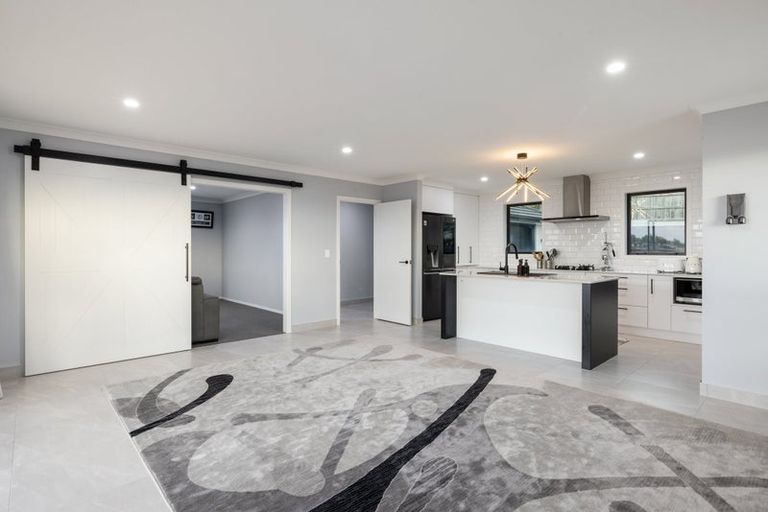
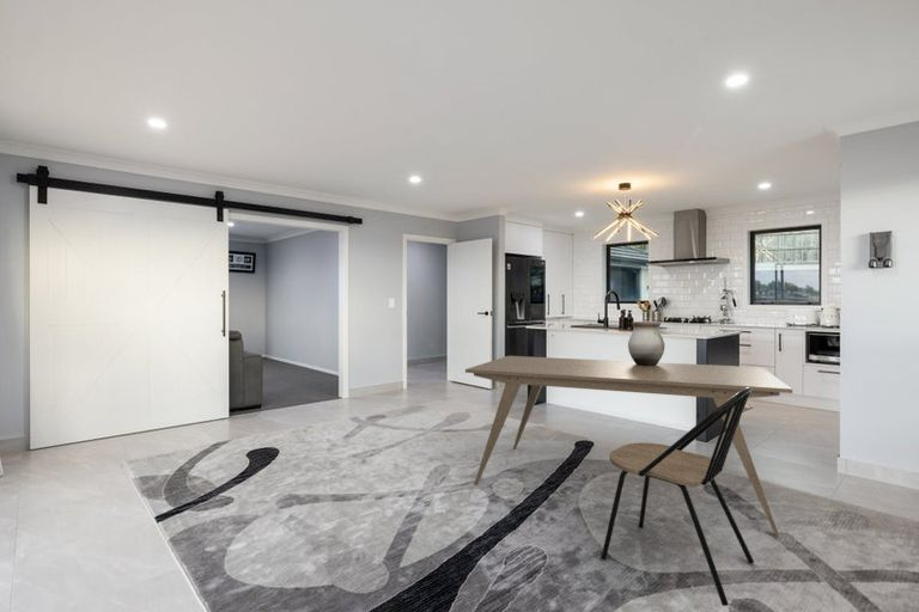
+ vase (645, 343)
+ dining table (623, 391)
+ dining chair (676, 470)
